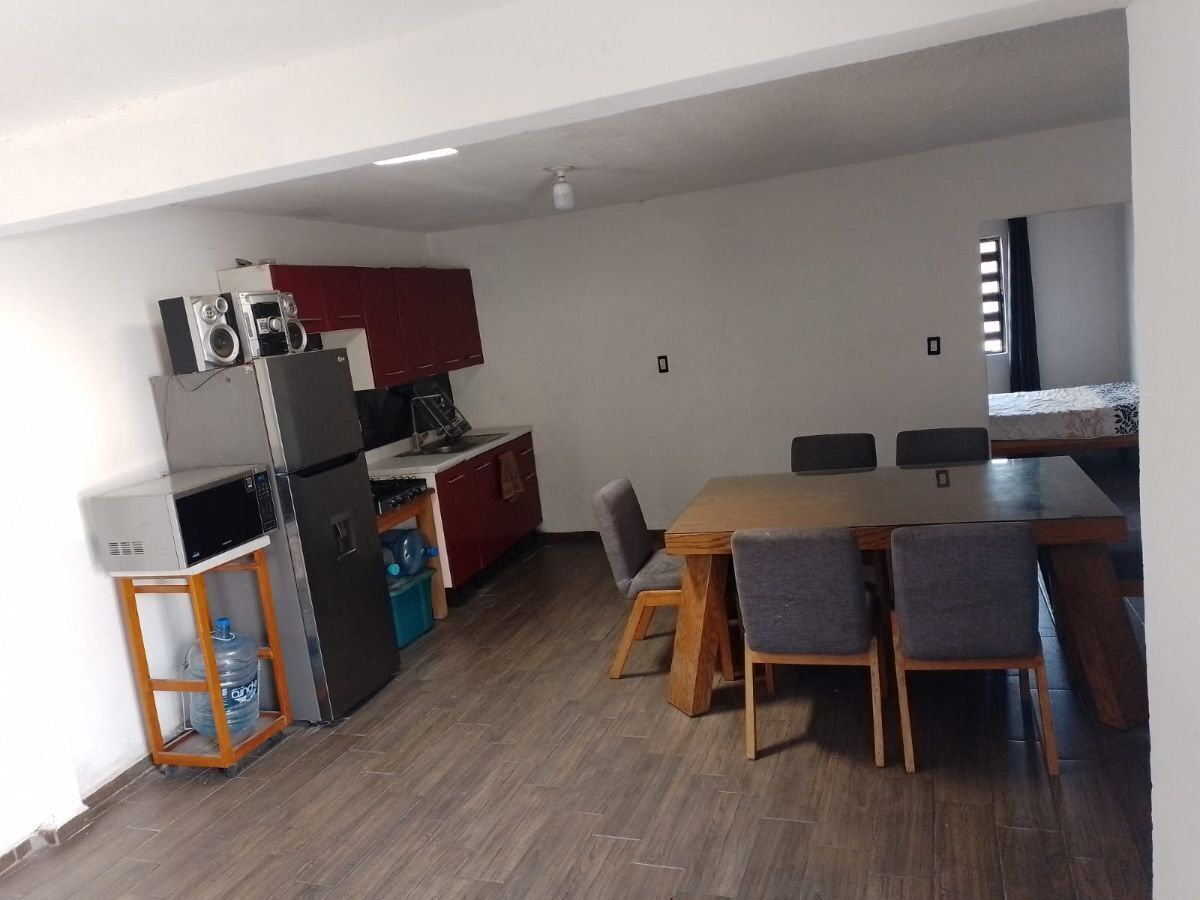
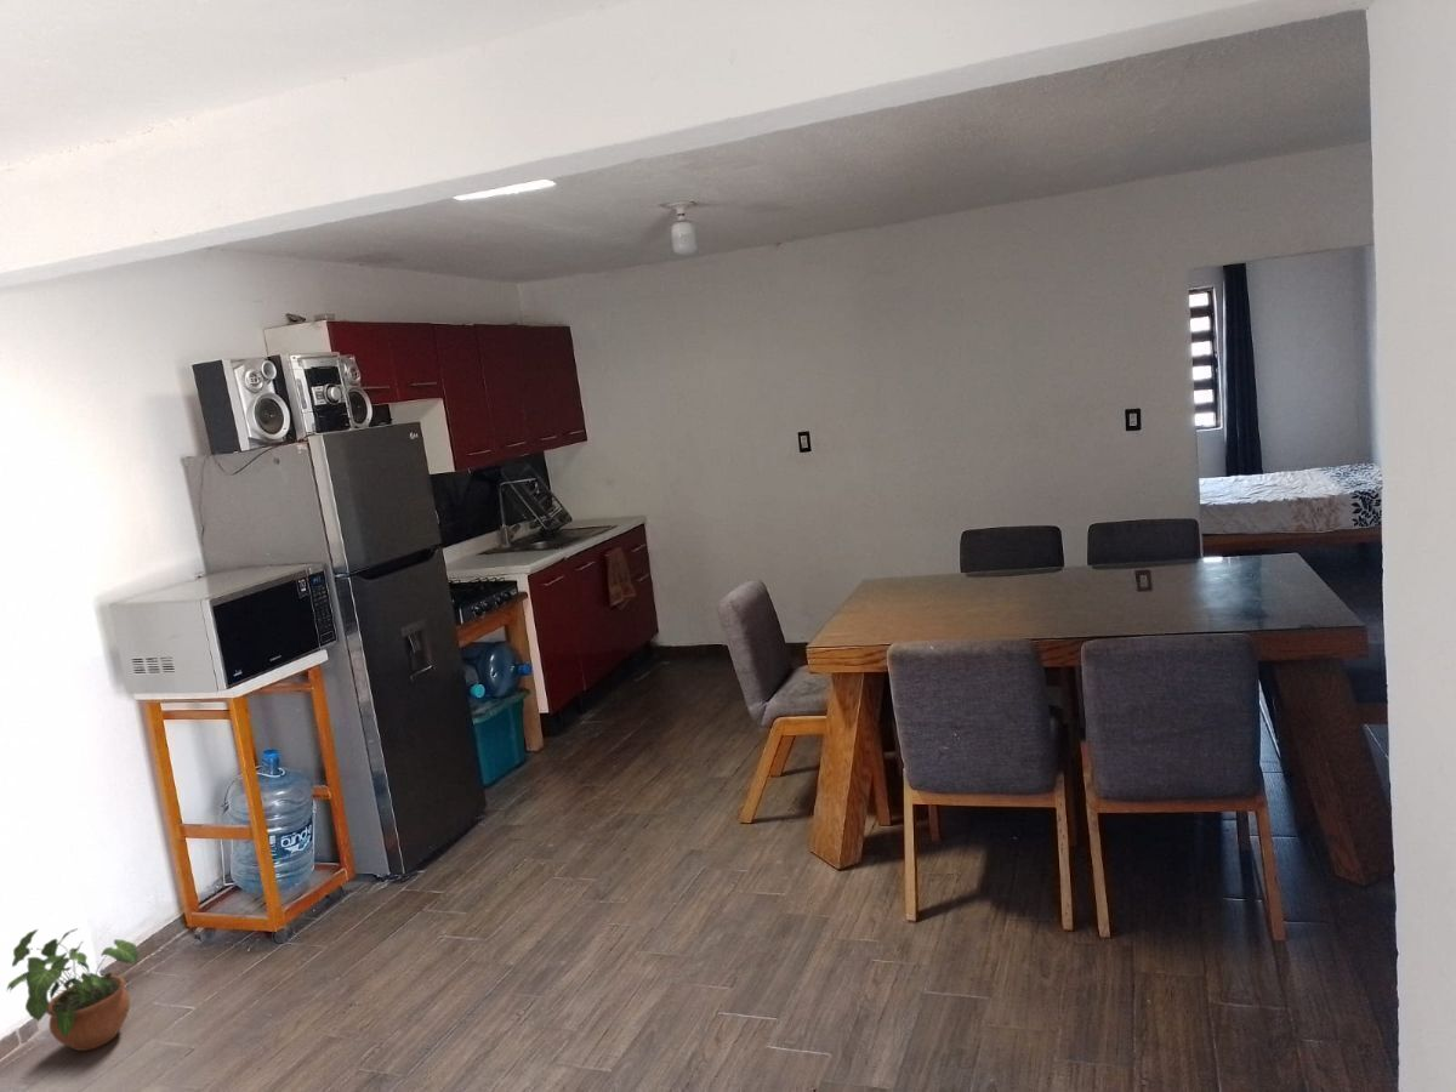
+ potted plant (67, 985)
